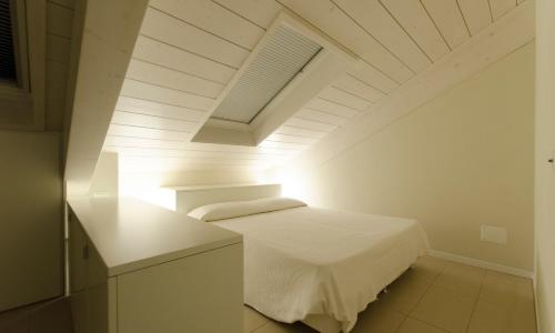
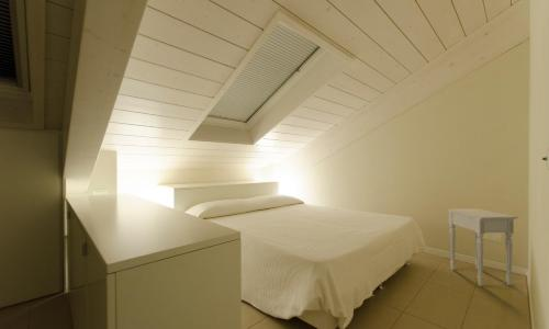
+ nightstand (480, 245)
